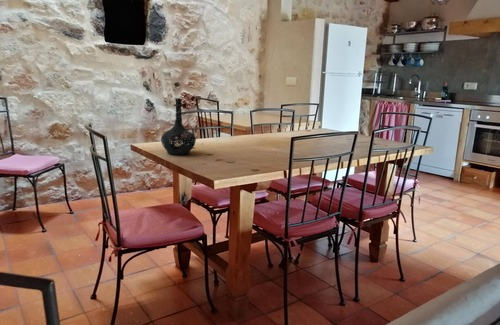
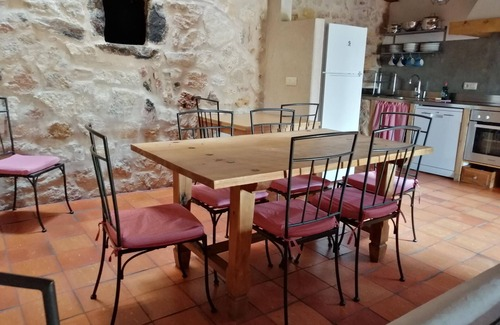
- bottle (178, 126)
